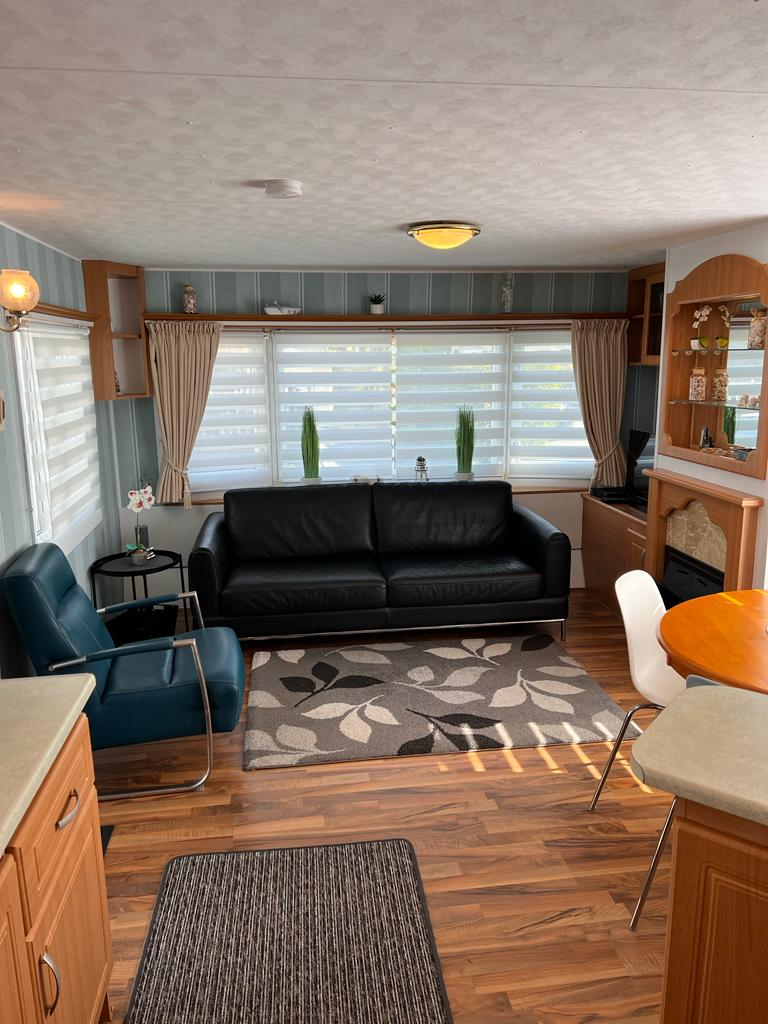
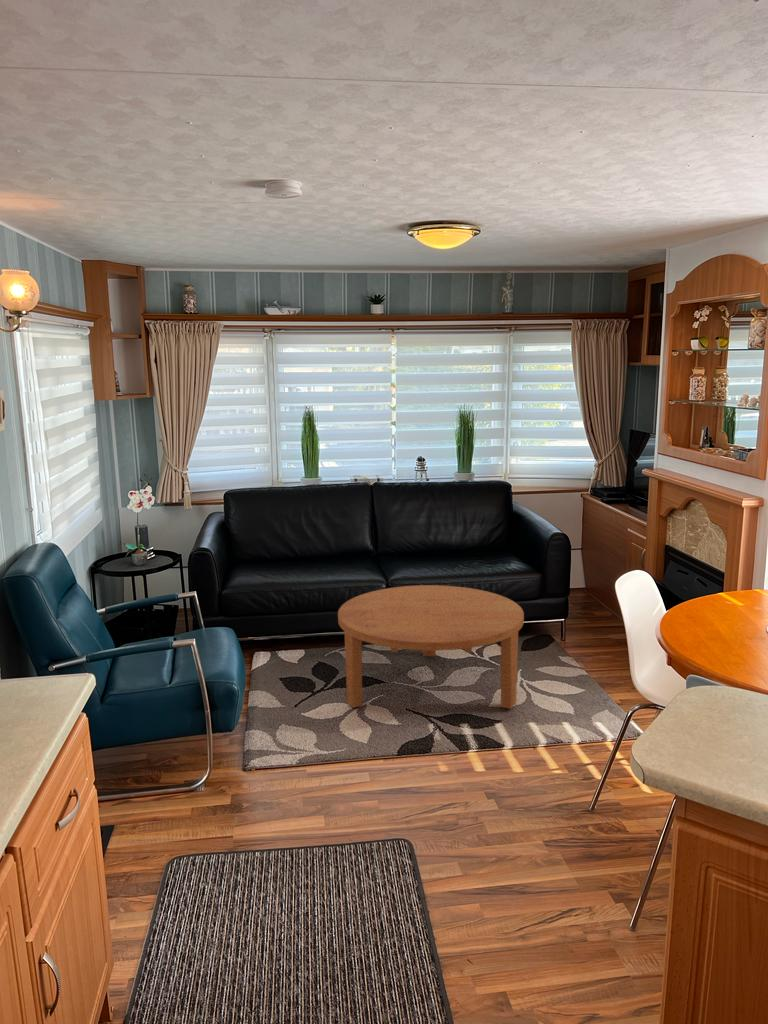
+ coffee table (430, 649)
